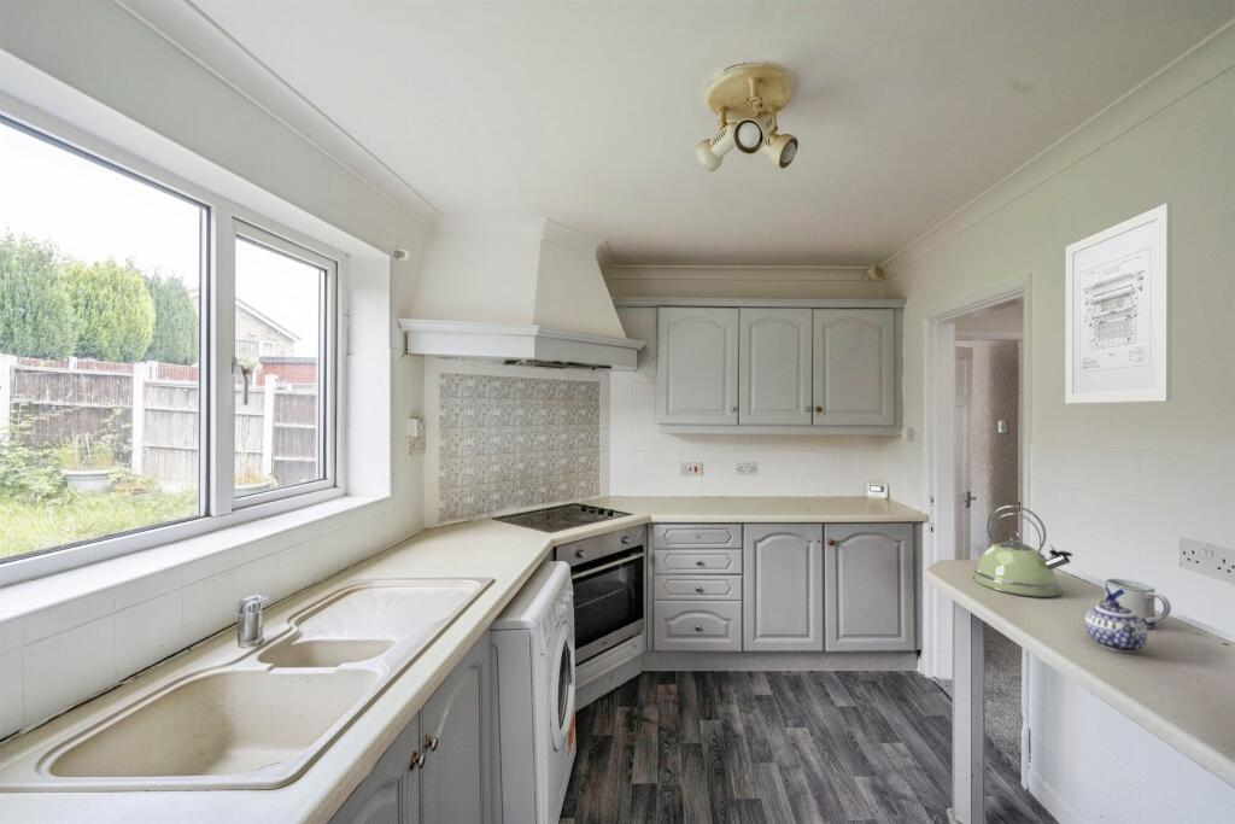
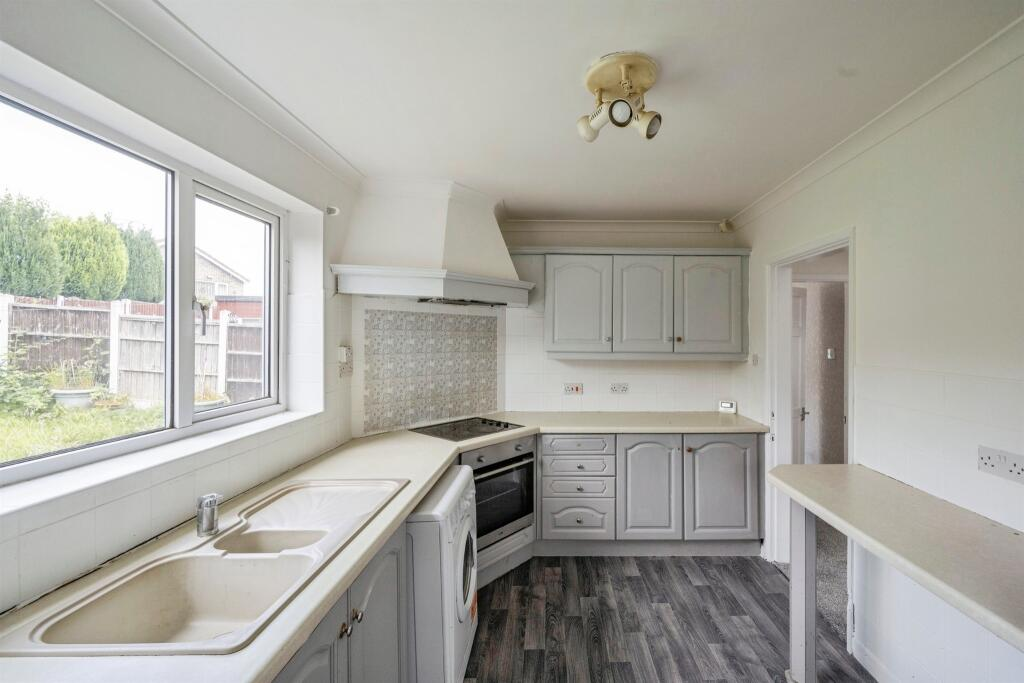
- kettle (1020, 545)
- wall art (1112, 315)
- mug (1135, 603)
- teapot (1114, 623)
